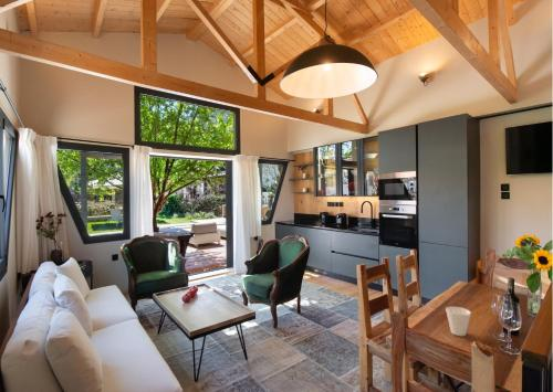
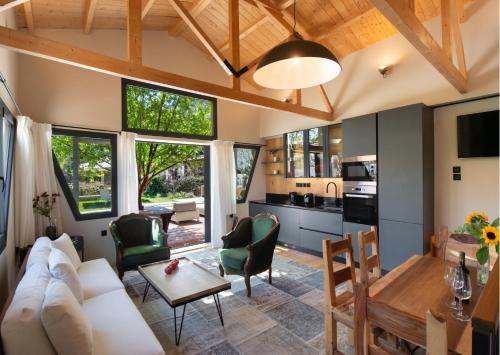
- cup (458, 321)
